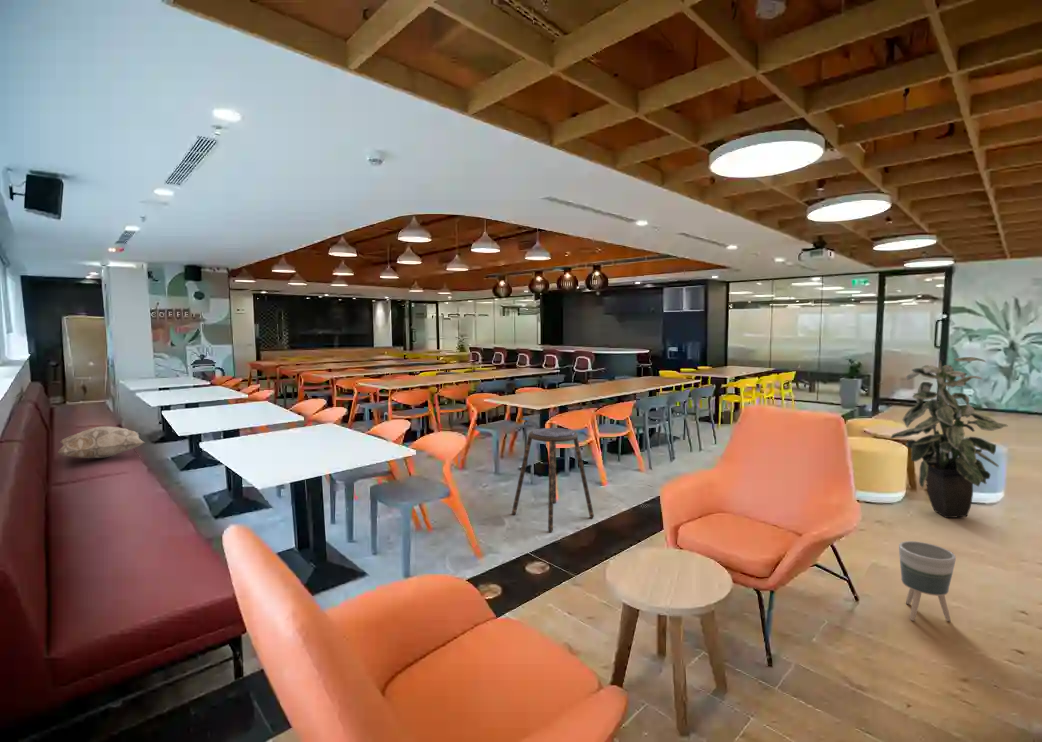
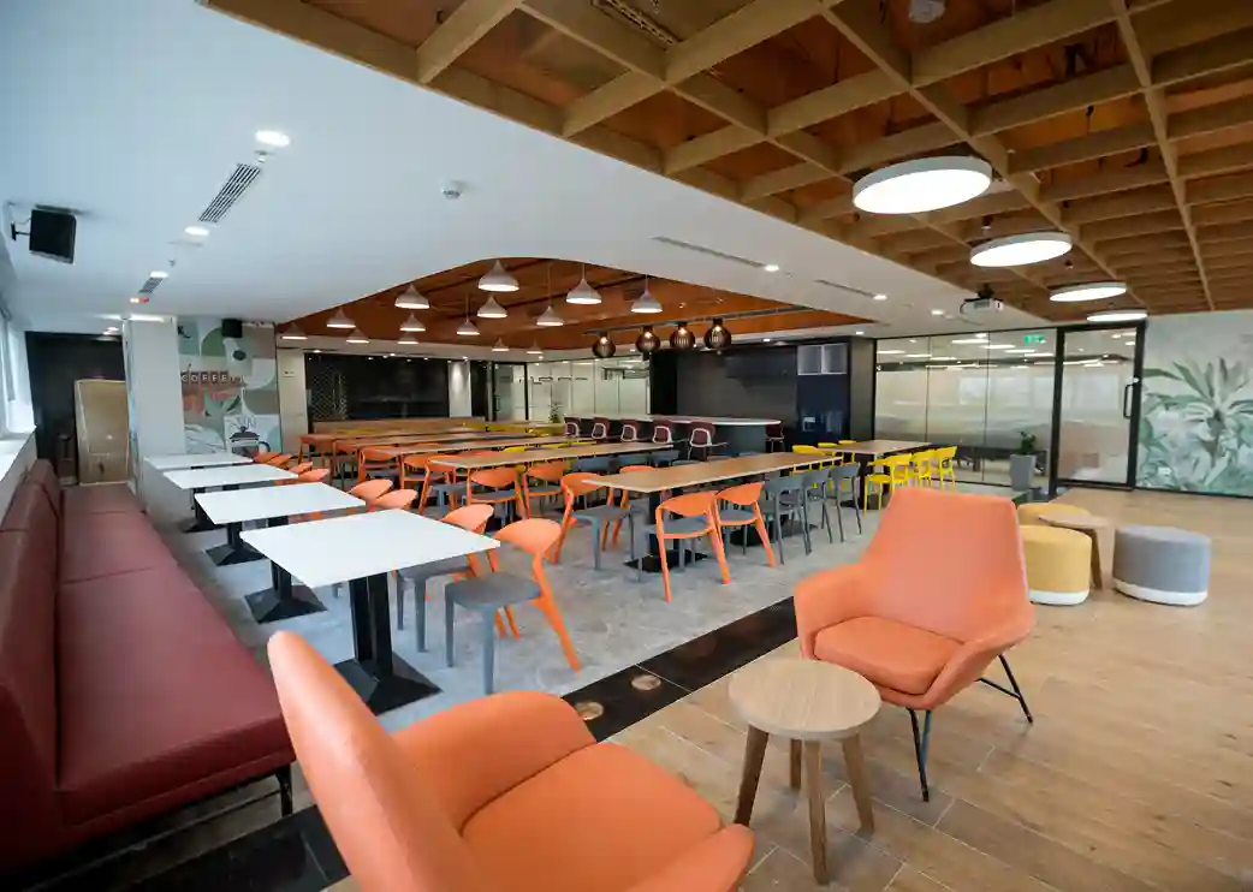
- indoor plant (950, 437)
- planter (924, 582)
- stool (552, 474)
- decorative pillow (102, 442)
